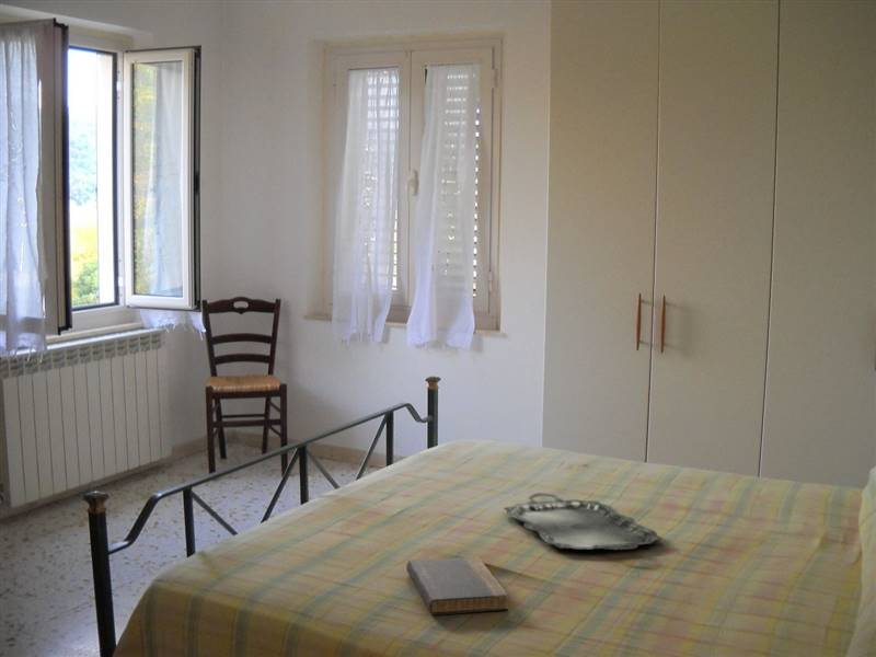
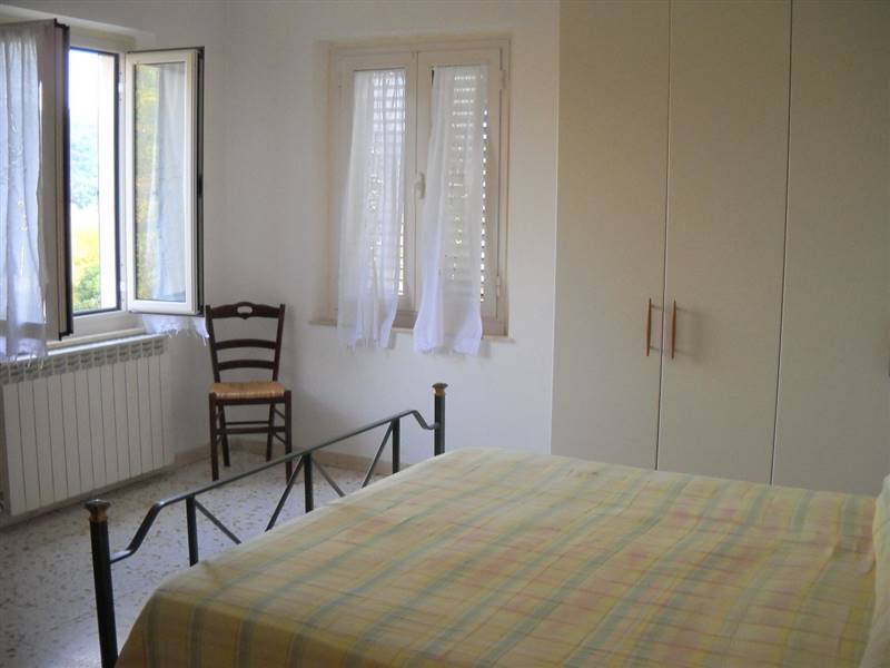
- book (454, 584)
- serving tray (579, 522)
